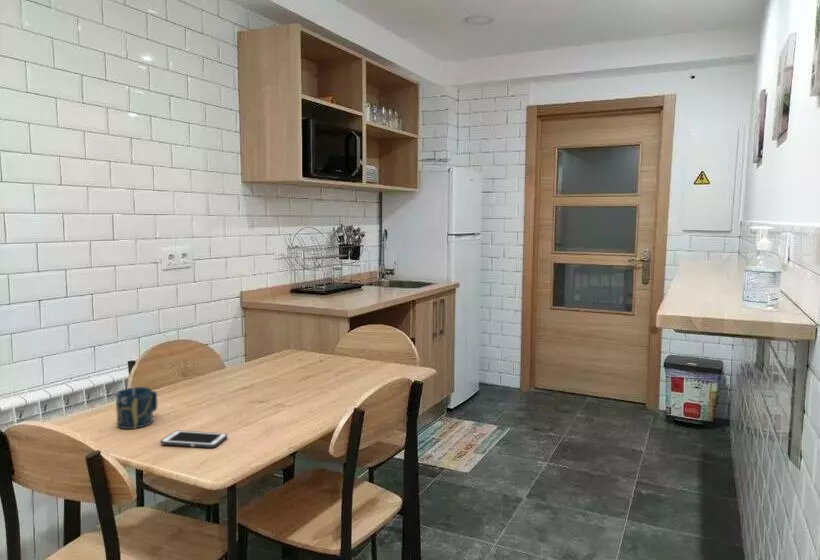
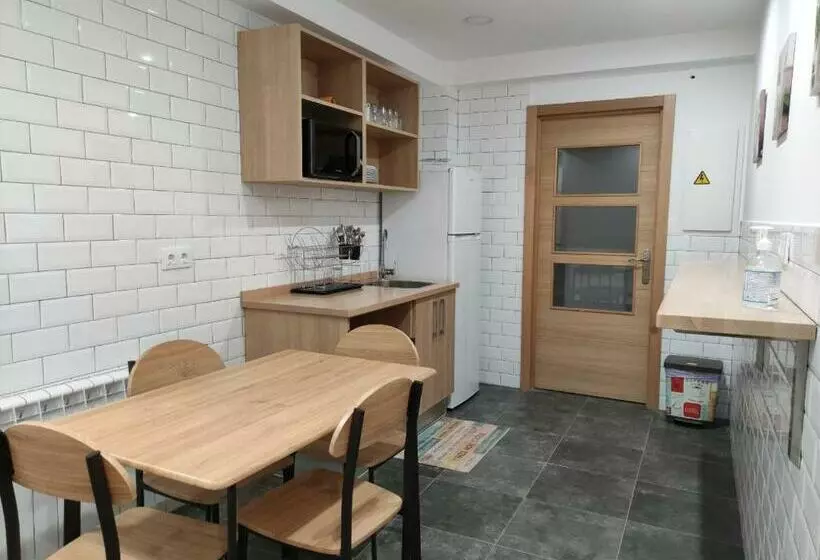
- cell phone (194, 439)
- cup (138, 405)
